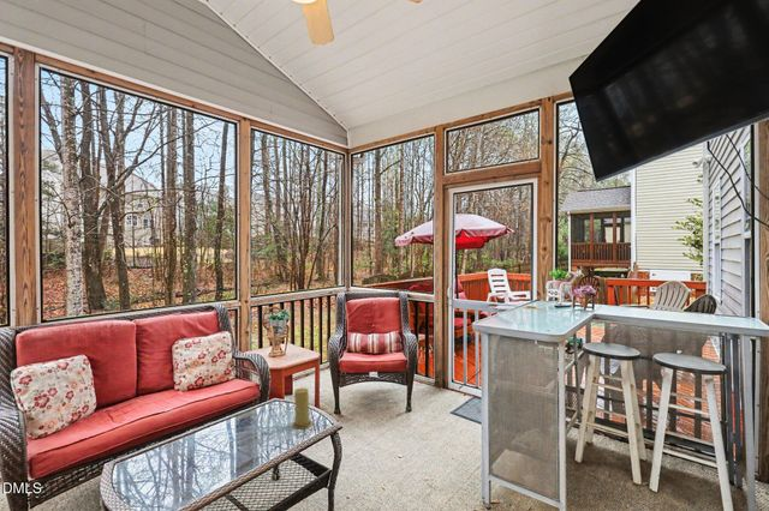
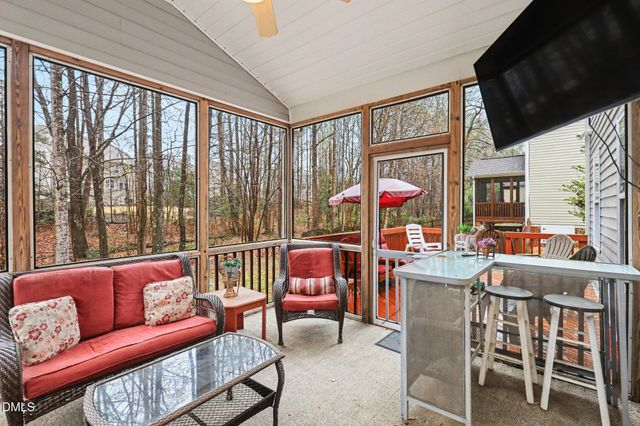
- candle (302, 407)
